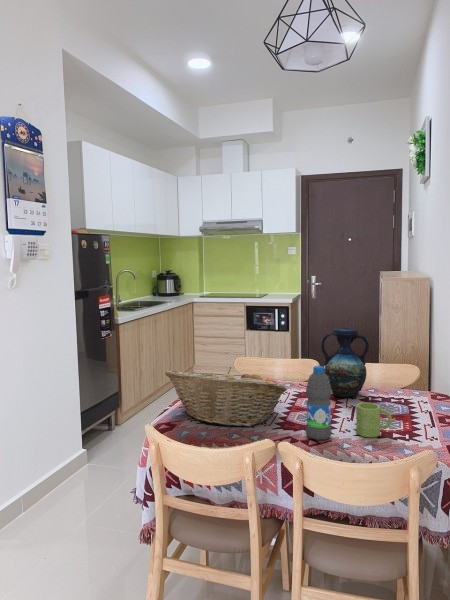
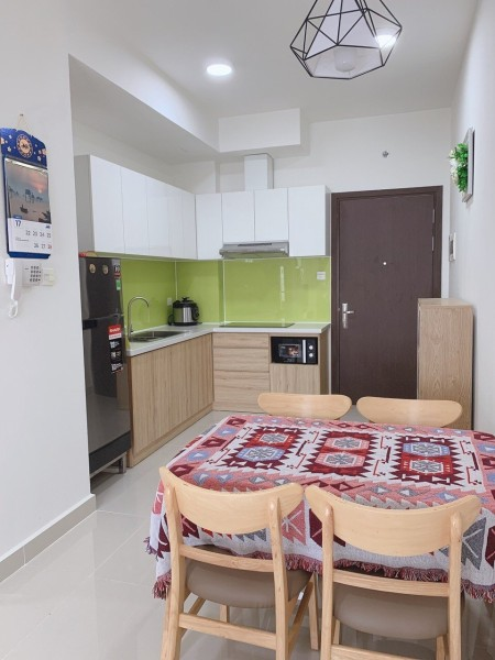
- mug (373, 420)
- fruit basket (225, 389)
- vase (344, 361)
- water bottle (318, 401)
